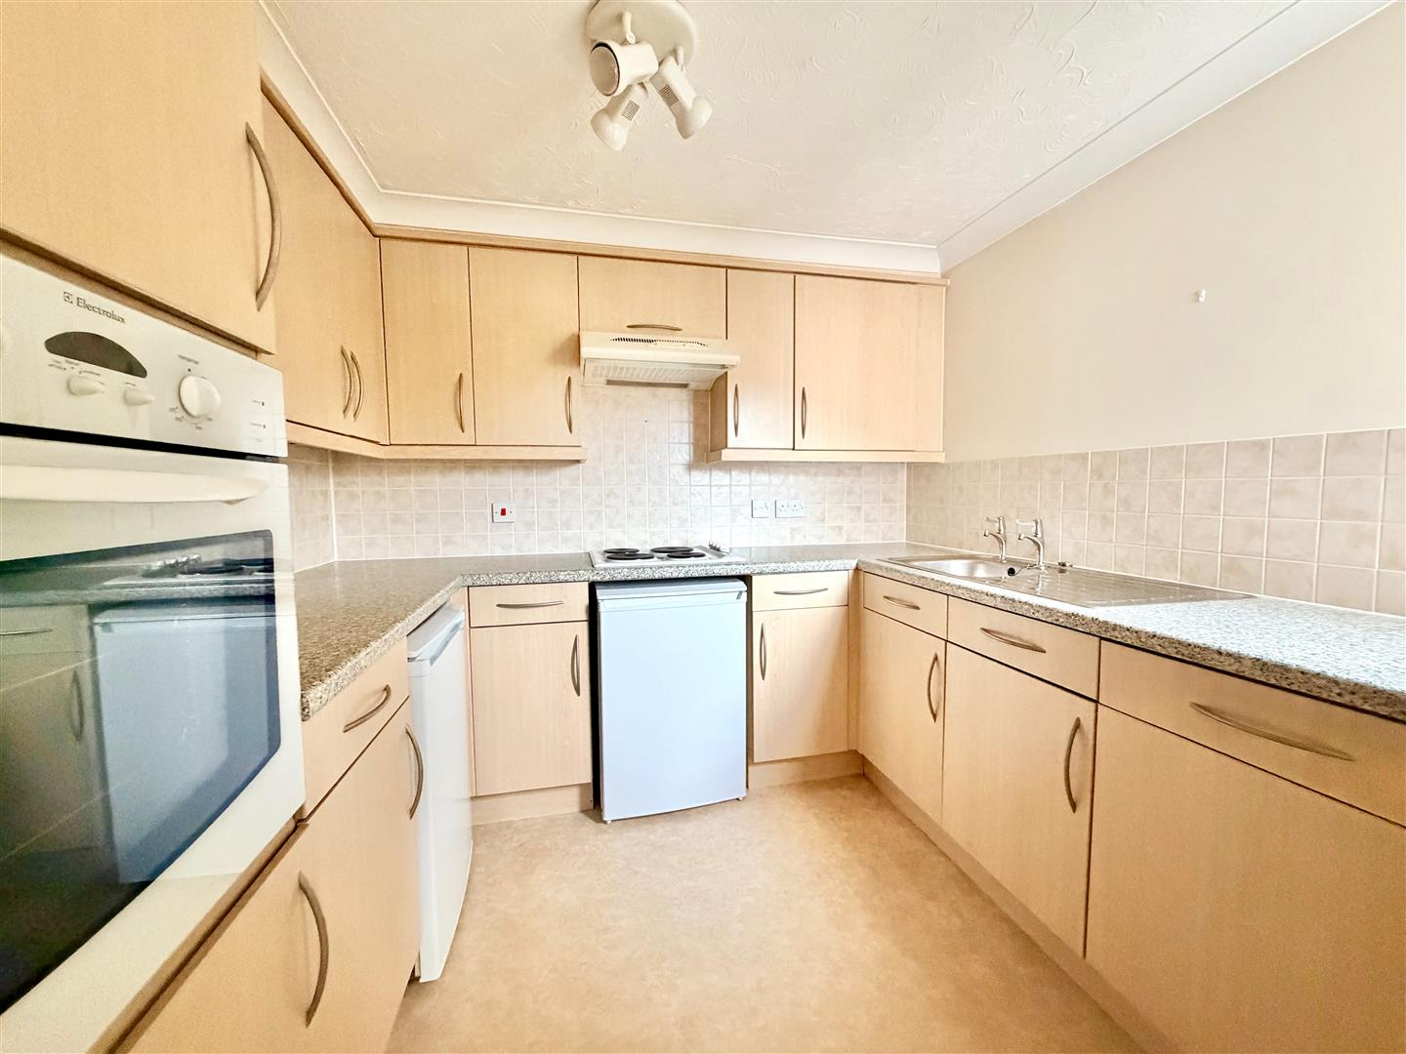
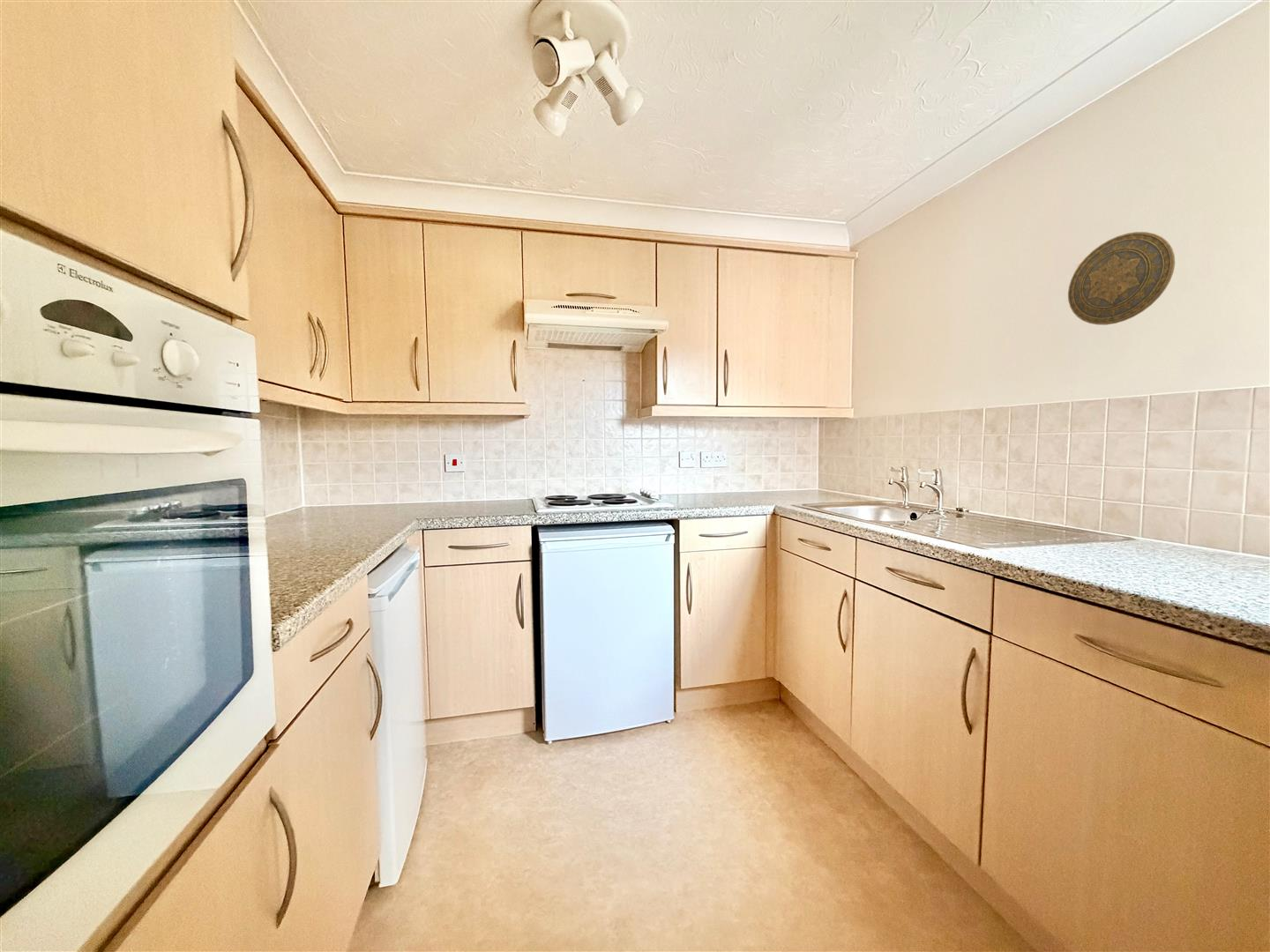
+ decorative plate (1114, 279)
